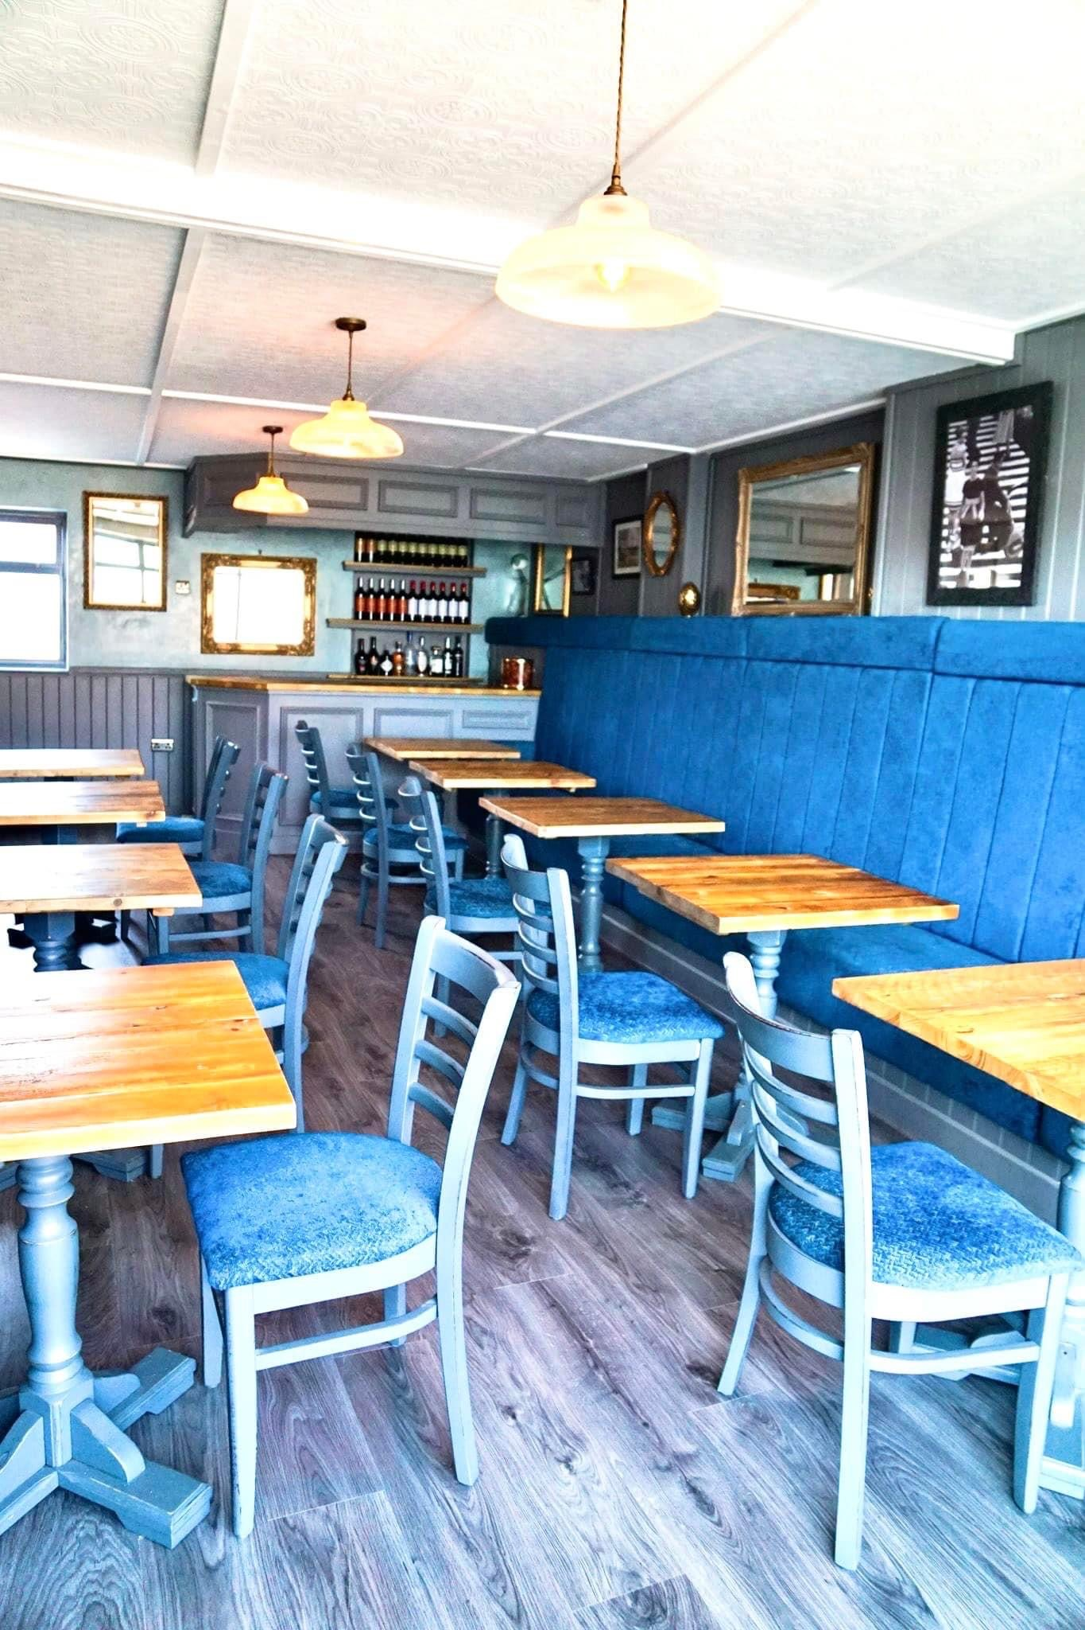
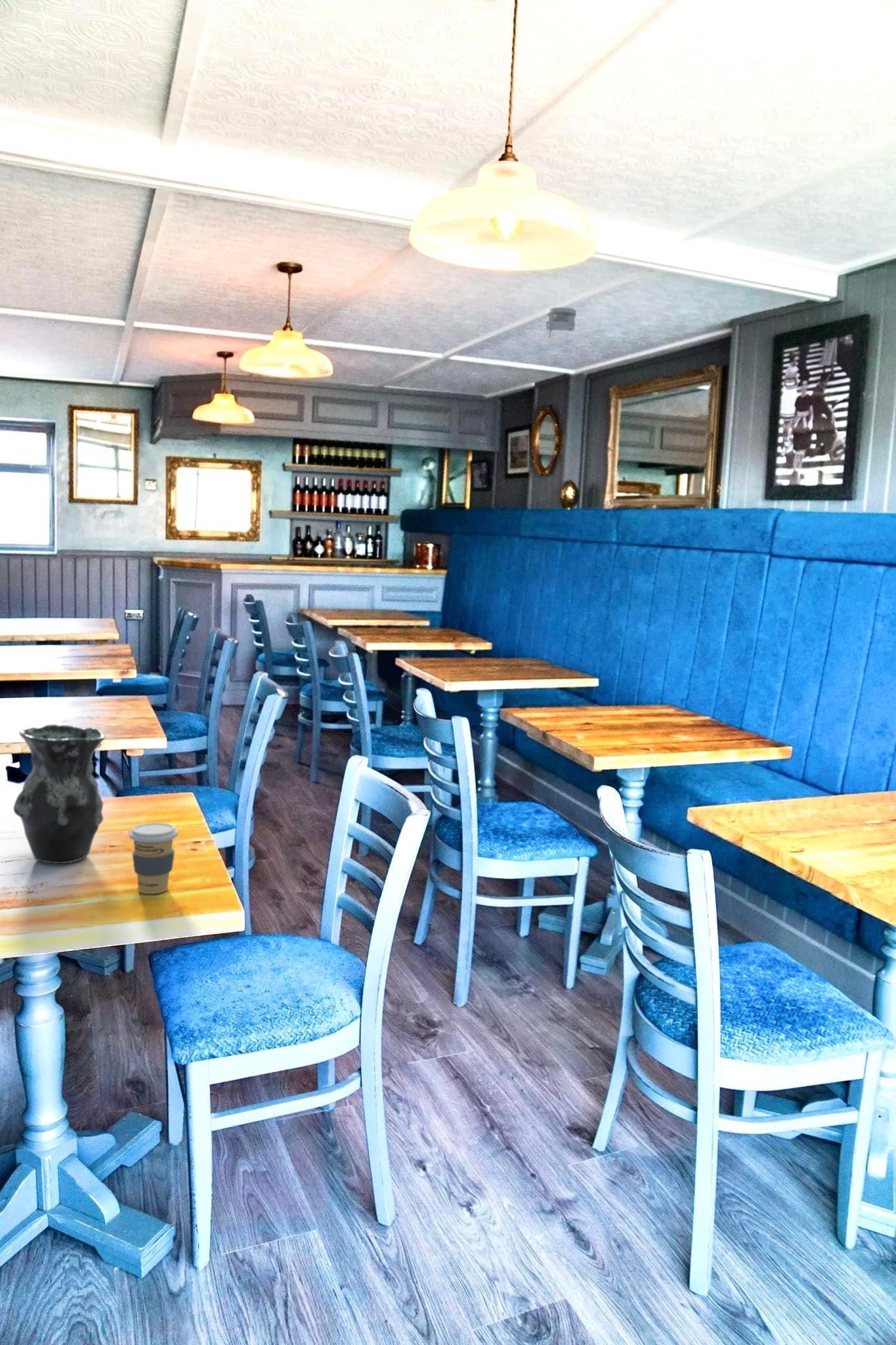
+ coffee cup (153, 858)
+ vase (59, 794)
+ smoke detector (561, 324)
